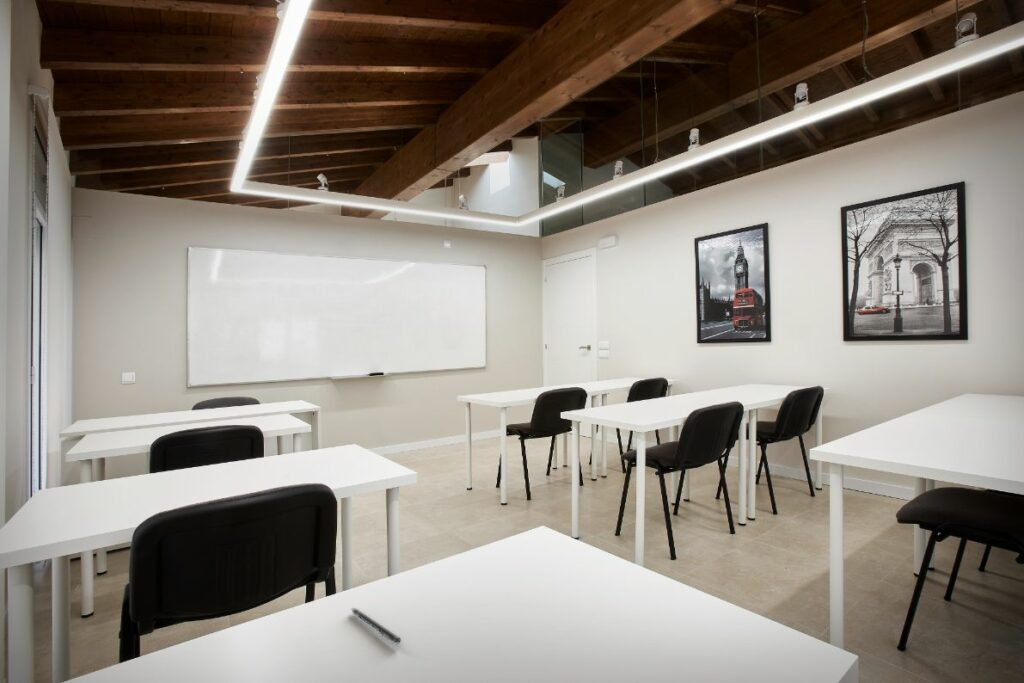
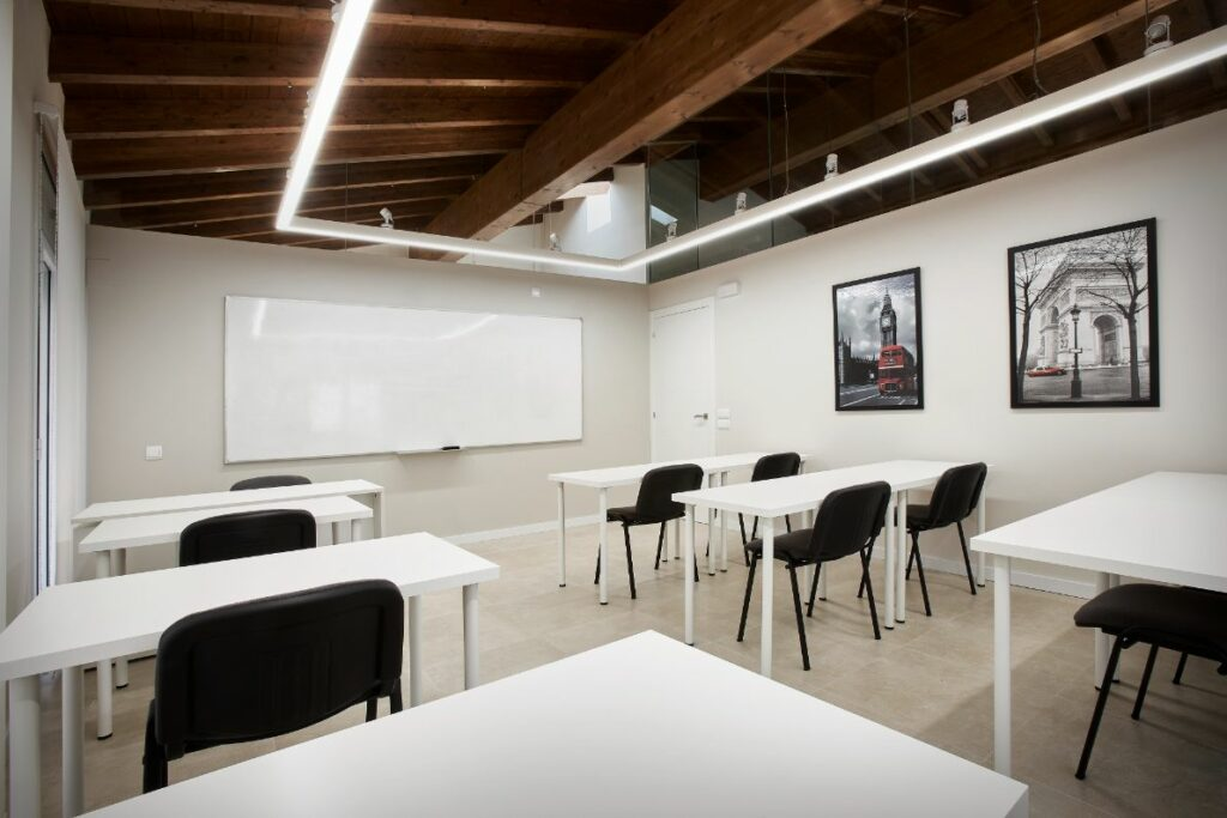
- pen (373, 623)
